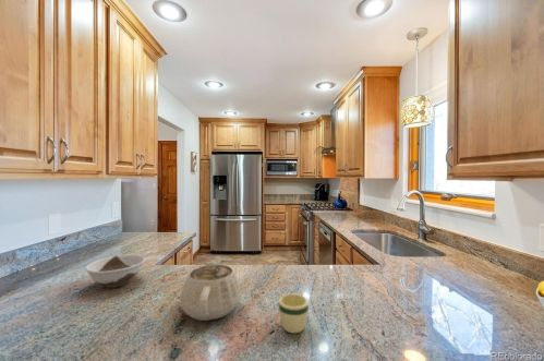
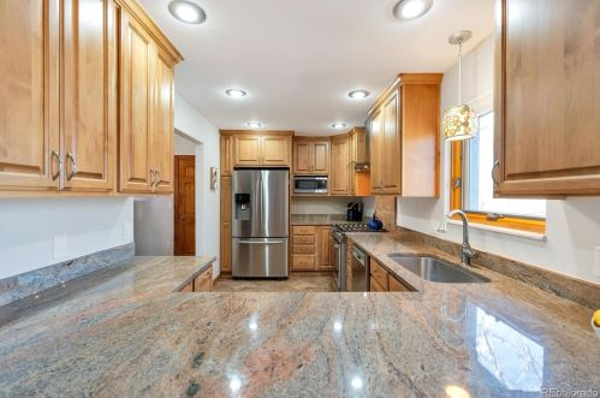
- bowl (117, 272)
- teapot (211, 284)
- mug (293, 309)
